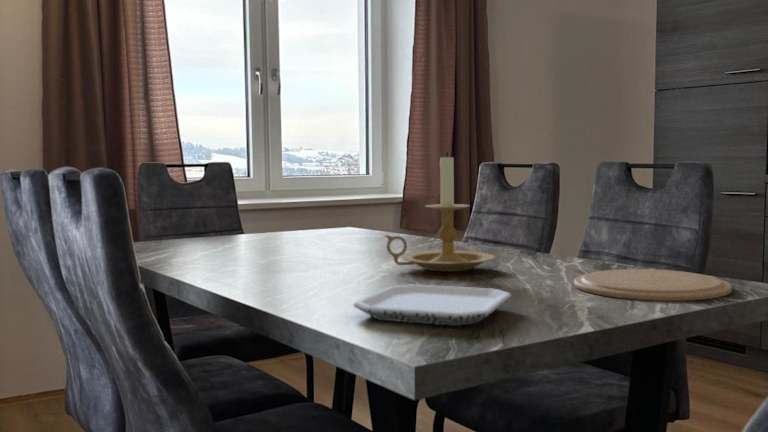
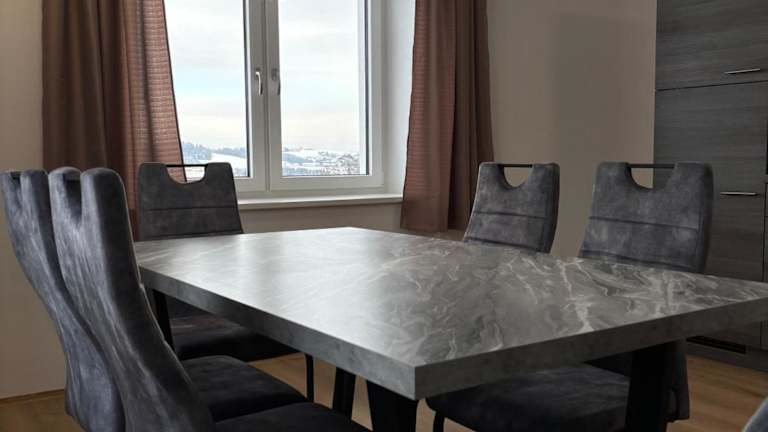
- plate (650, 282)
- plate (434, 304)
- candle holder (447, 210)
